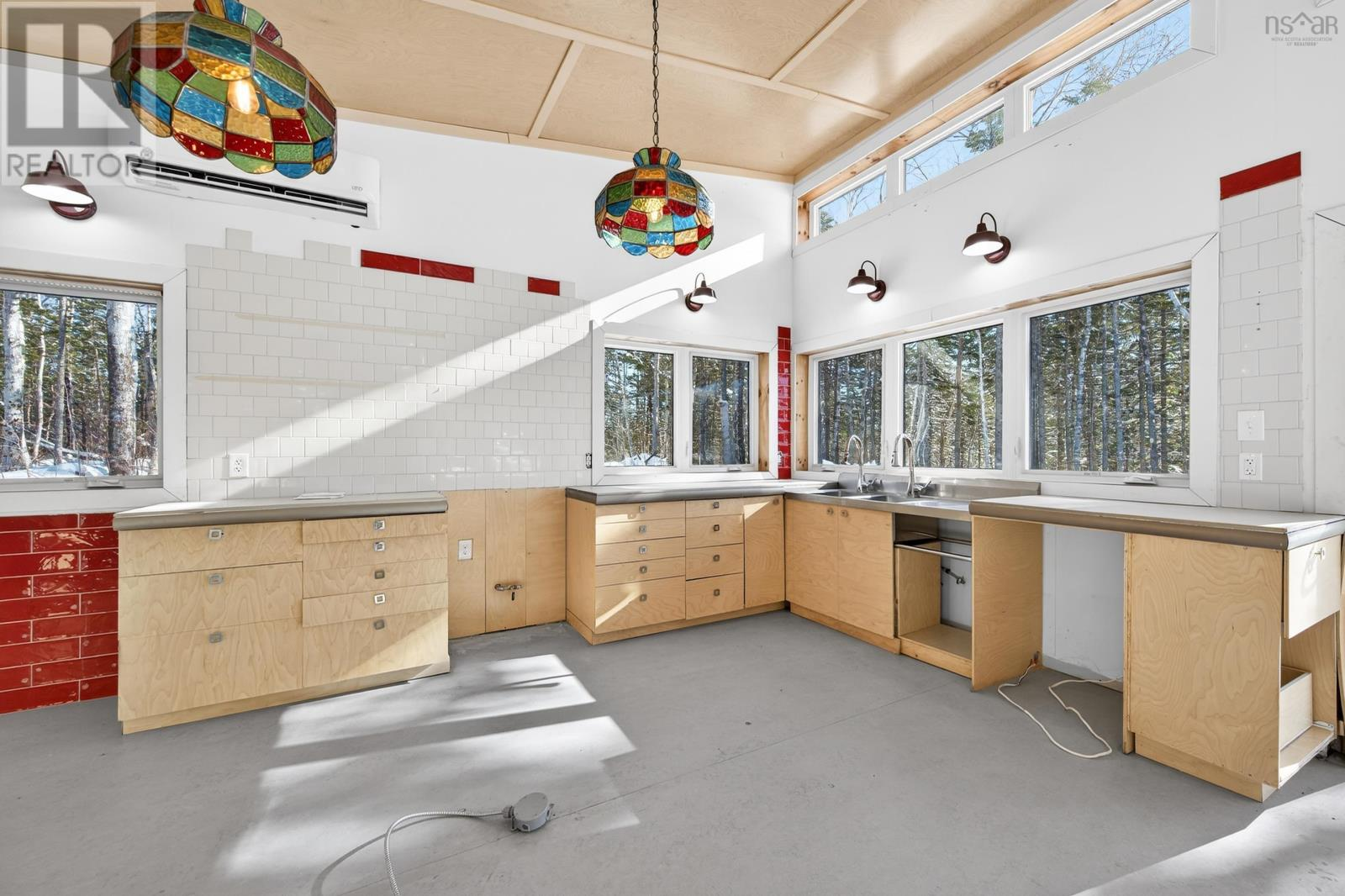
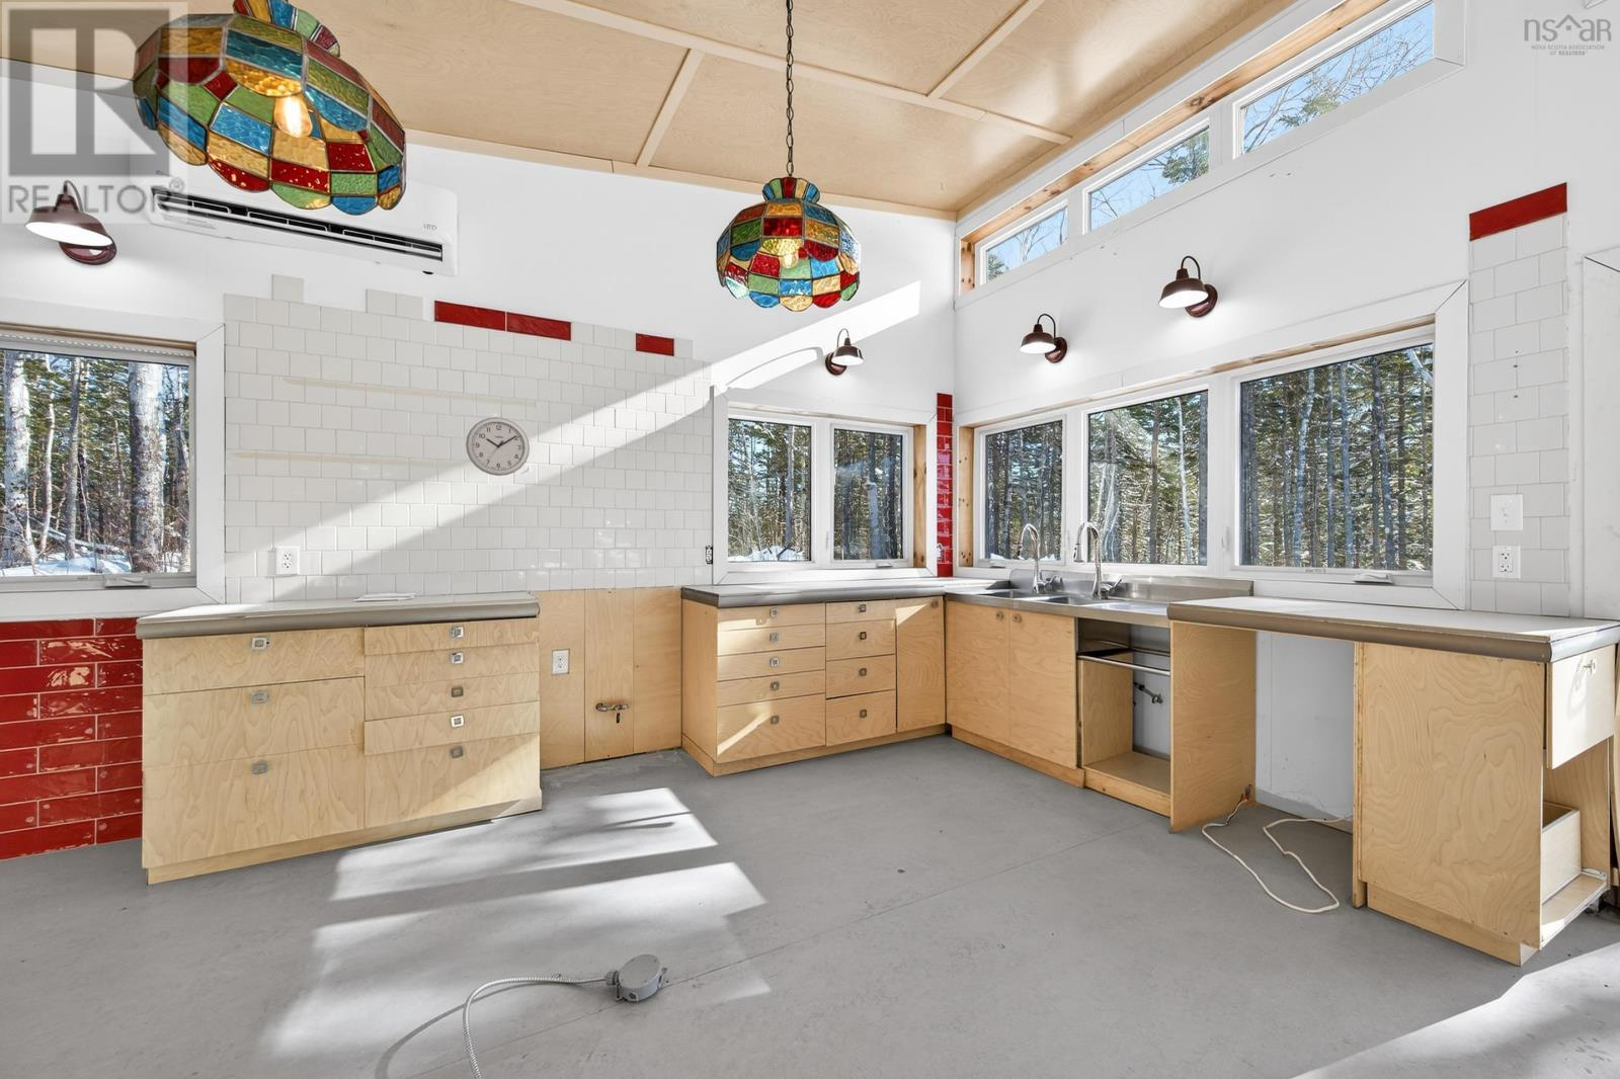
+ wall clock (499, 447)
